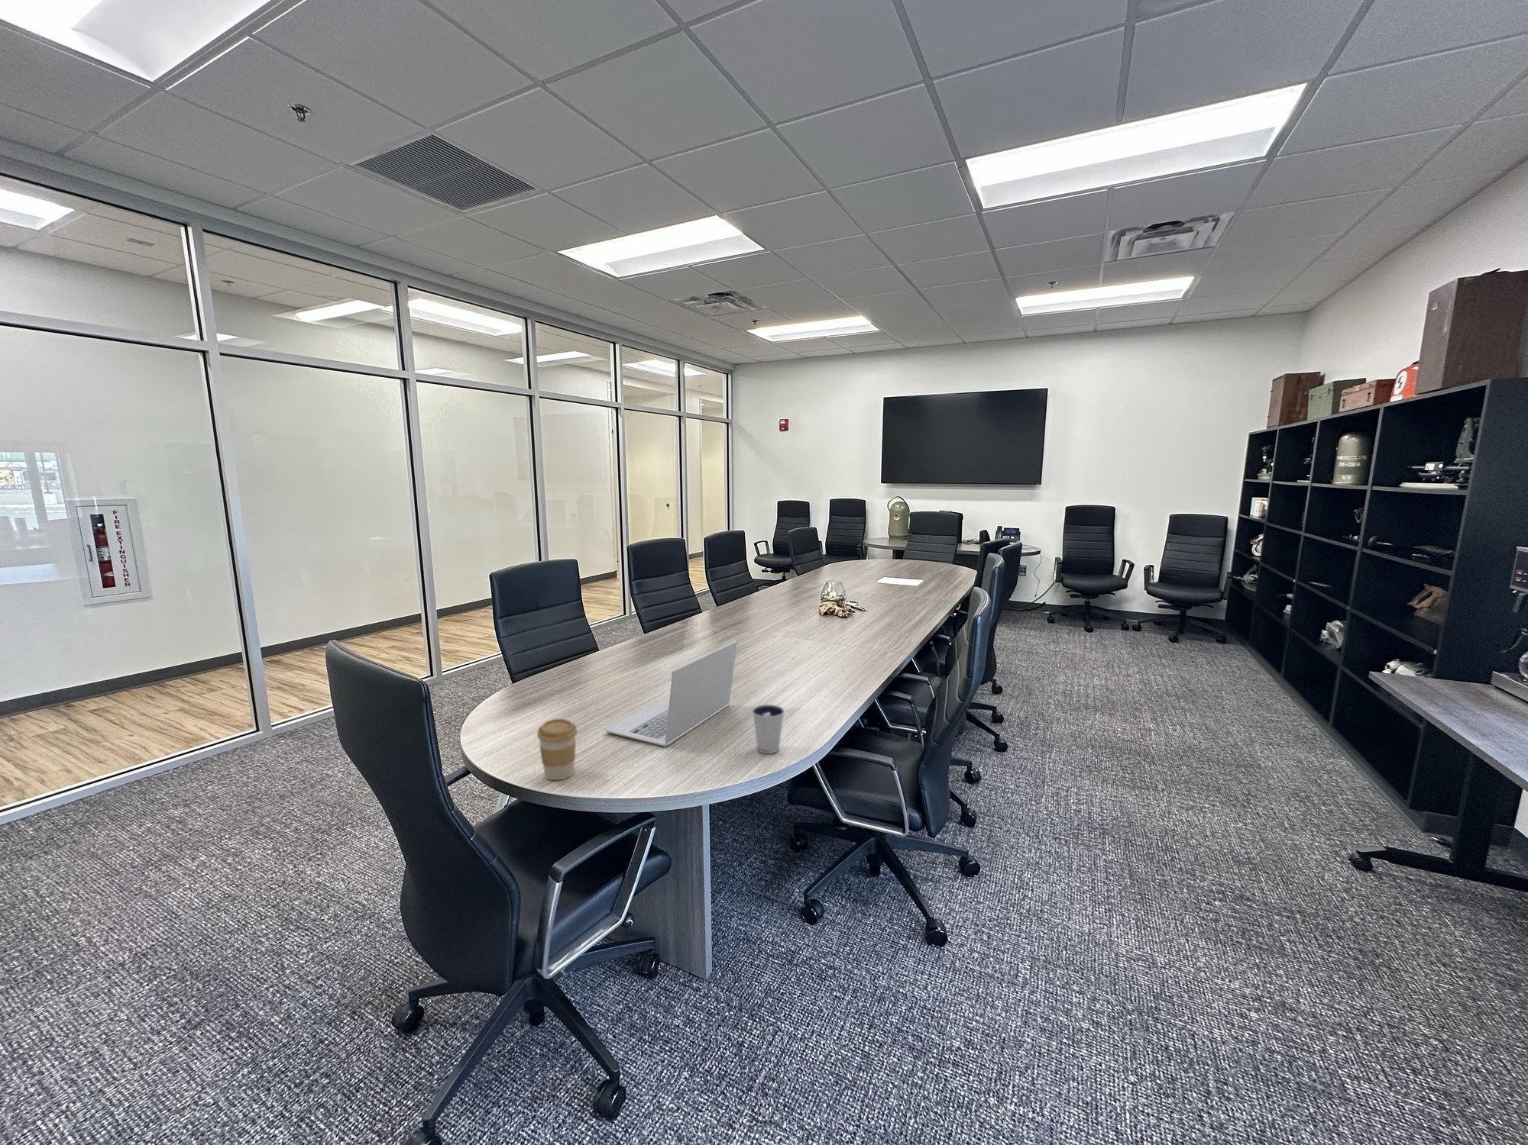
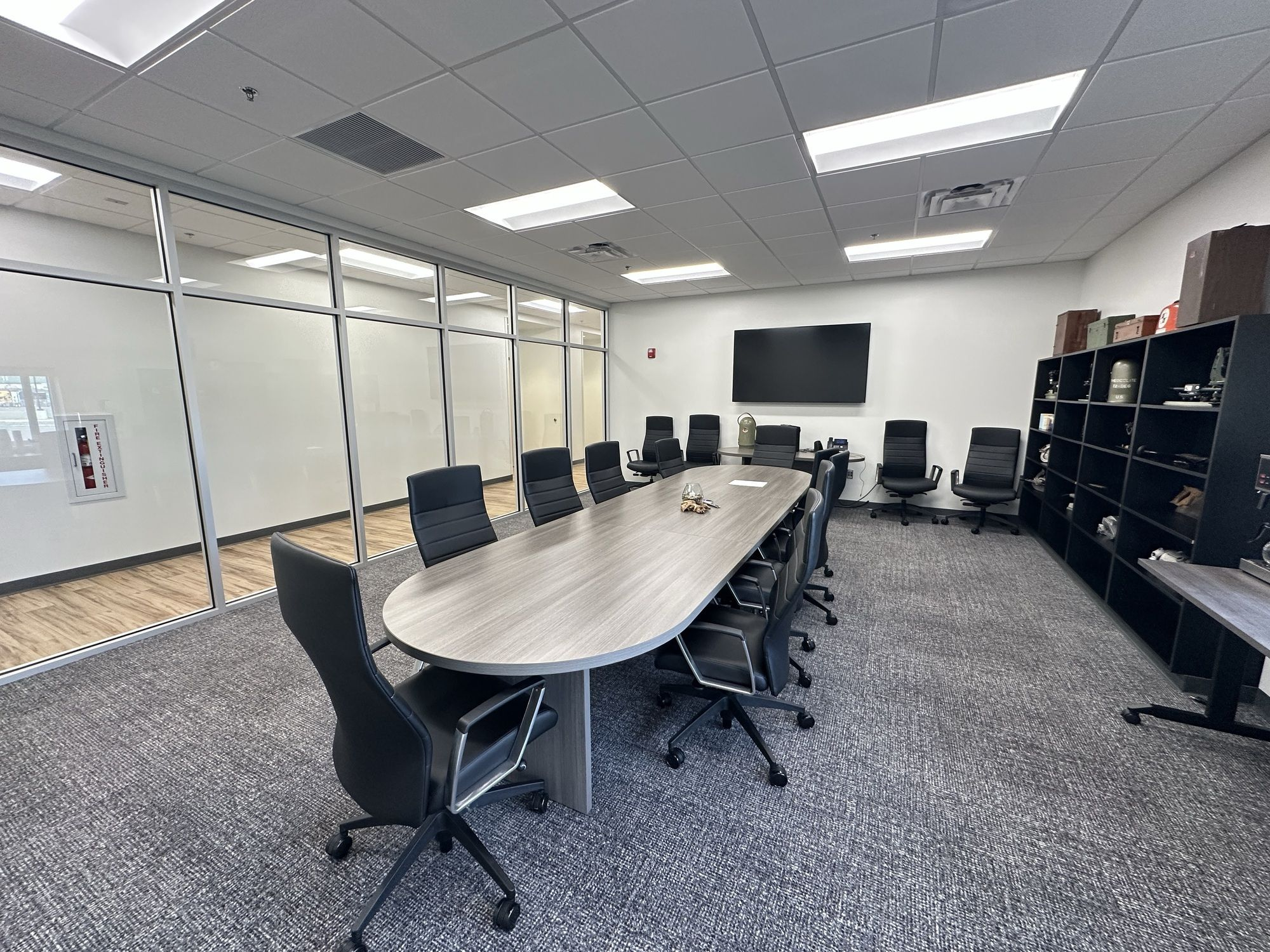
- dixie cup (768, 730)
- coffee cup (558, 748)
- laptop (674, 684)
